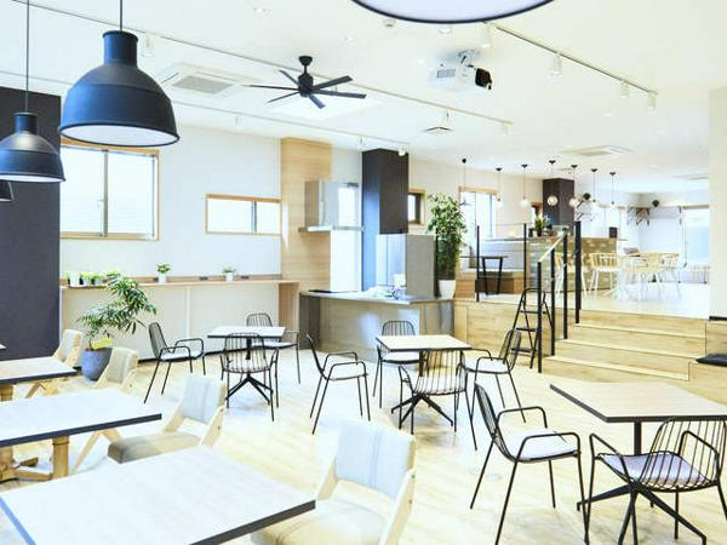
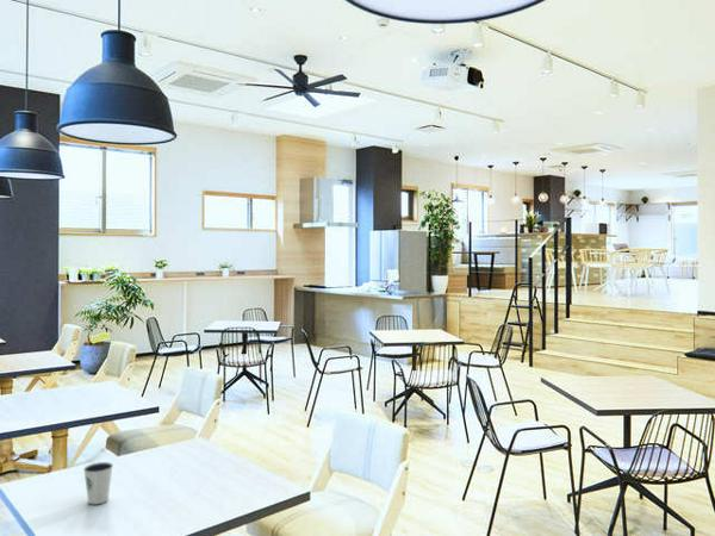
+ dixie cup (98, 484)
